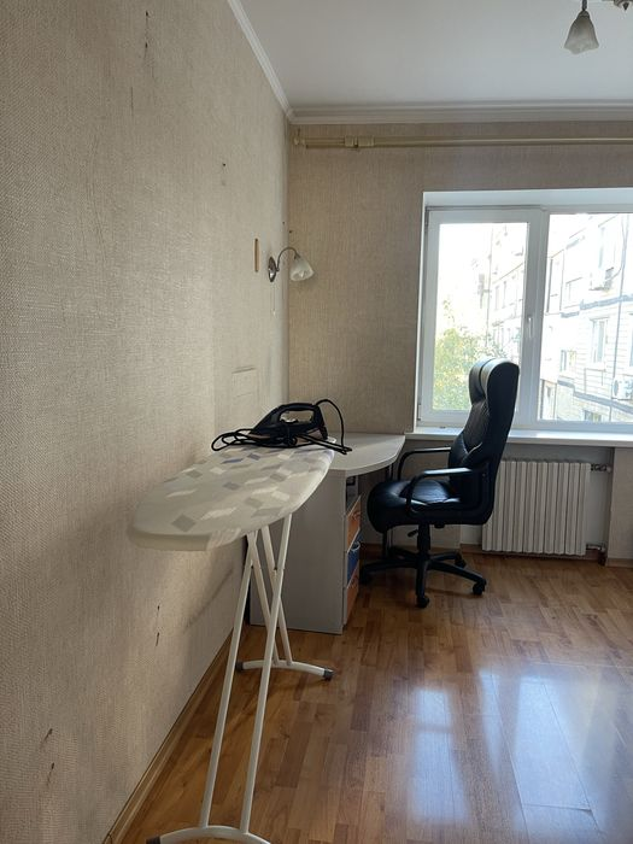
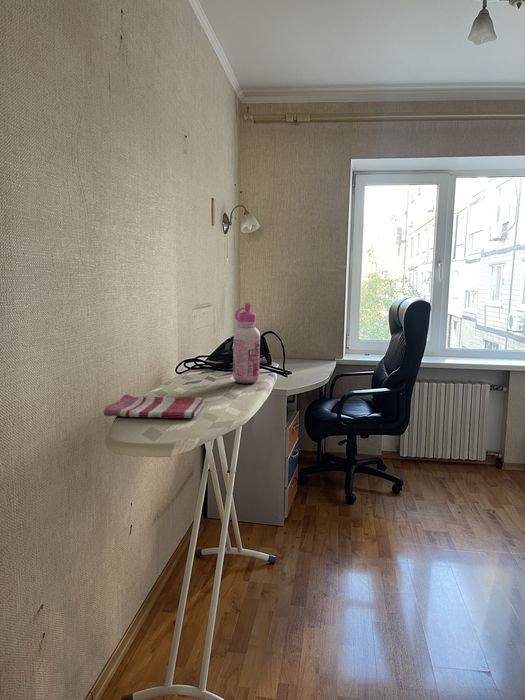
+ dish towel (156, 406)
+ glue bottle (246, 342)
